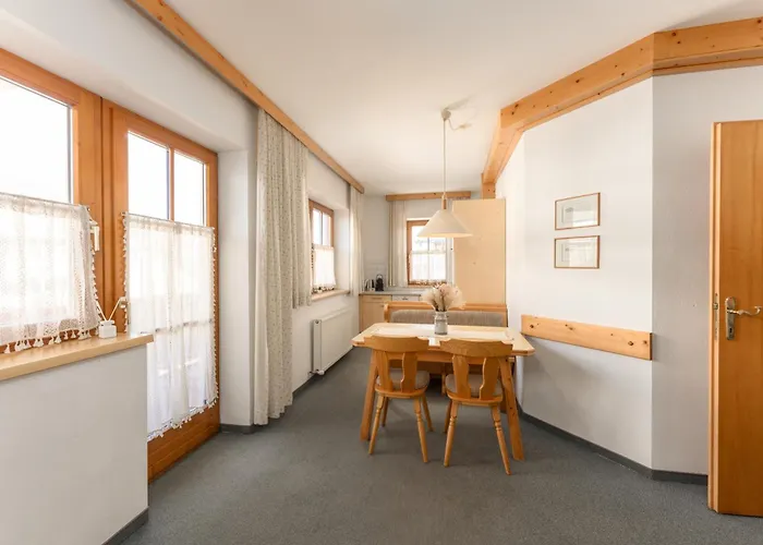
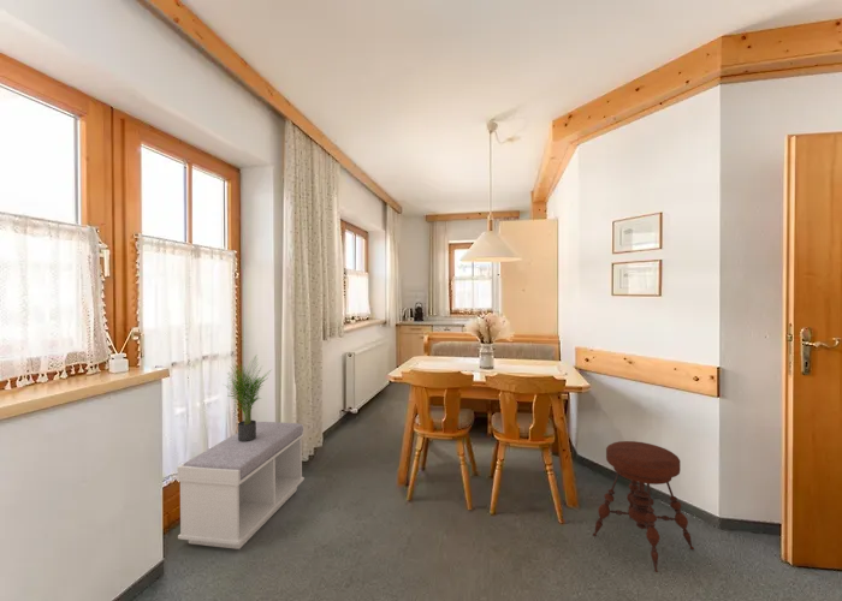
+ stool (641, 495)
+ potted plant (244, 398)
+ bench (250, 476)
